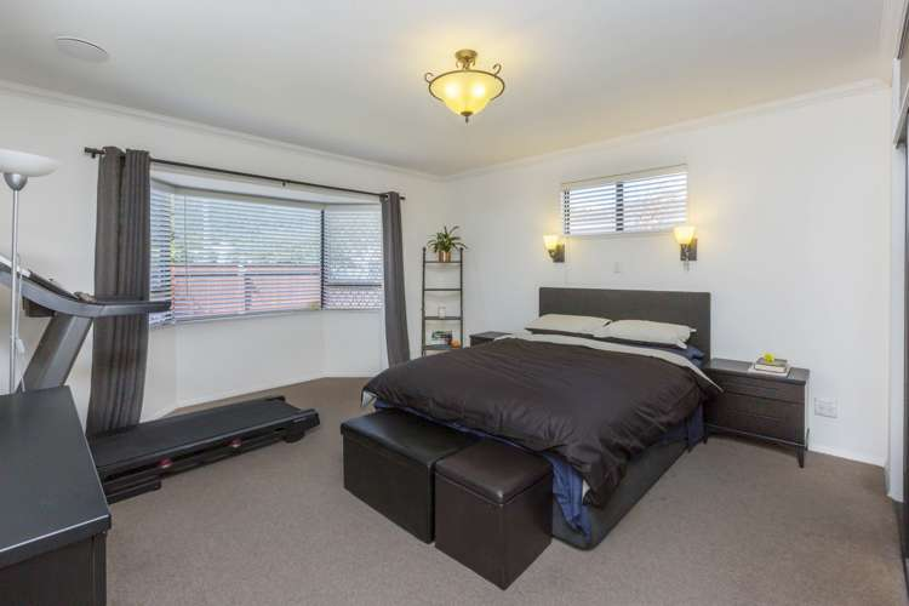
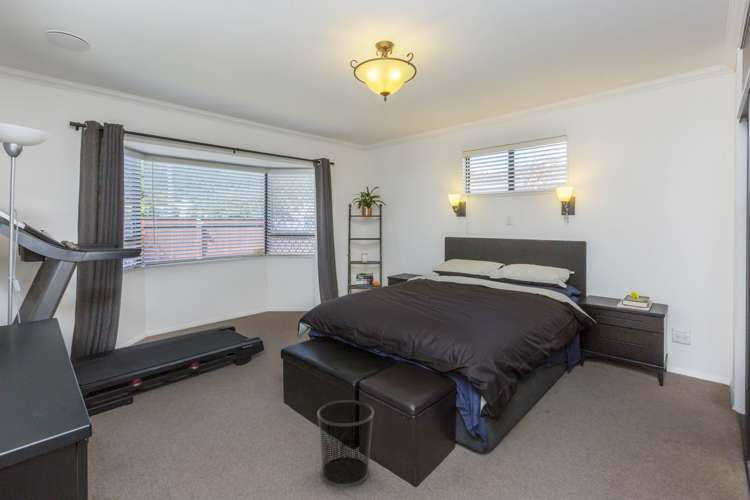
+ waste bin (345, 441)
